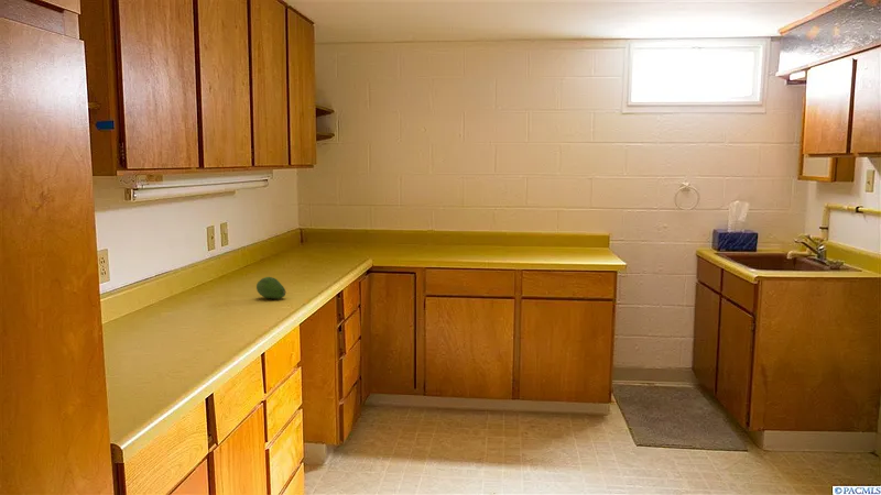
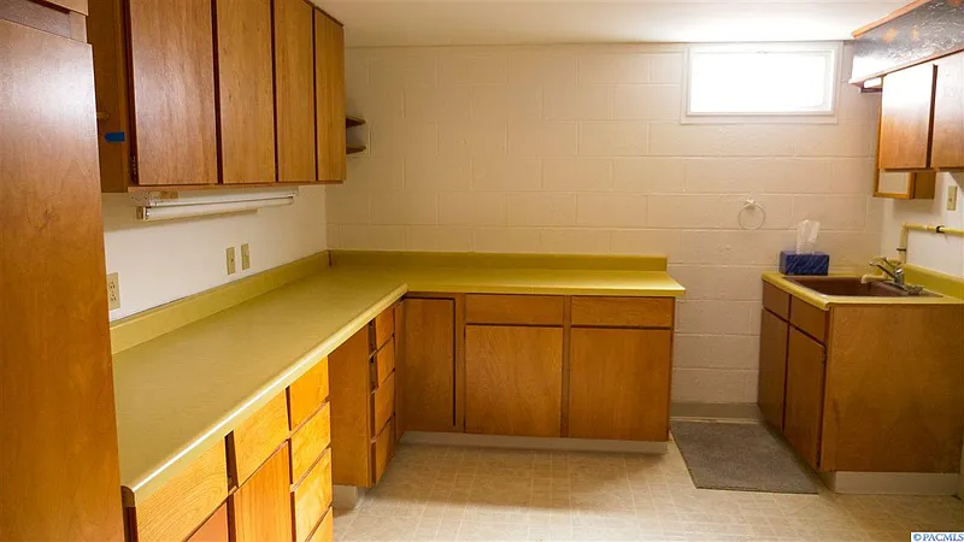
- fruit (271, 287)
